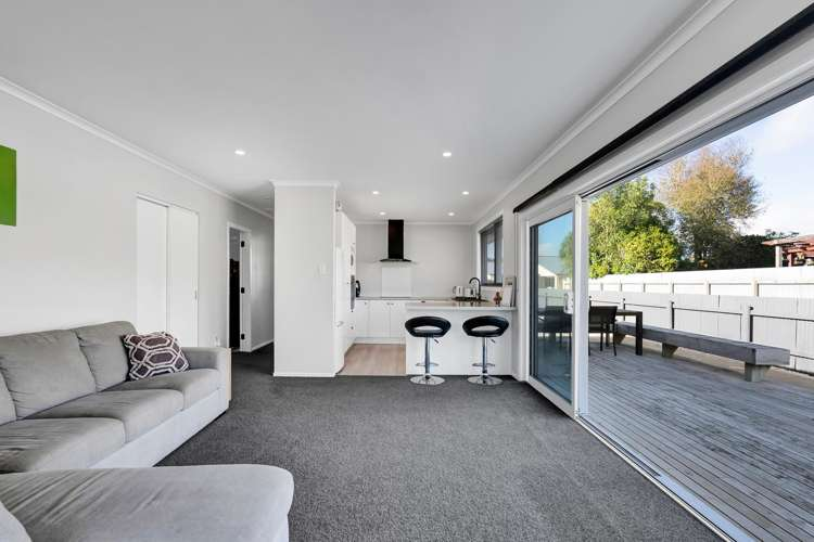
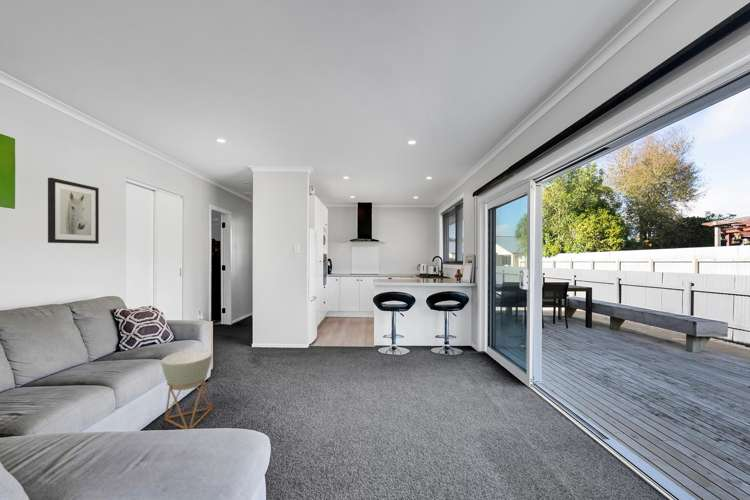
+ planter (187, 387)
+ wall art (75, 213)
